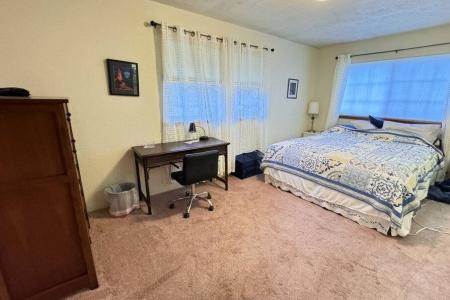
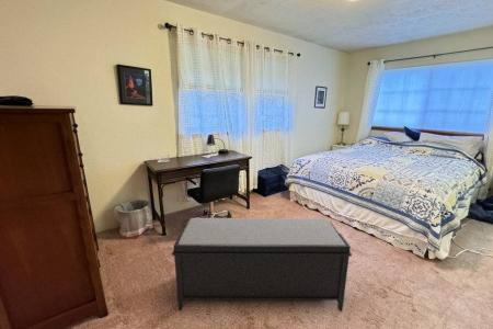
+ bench (260, 261)
